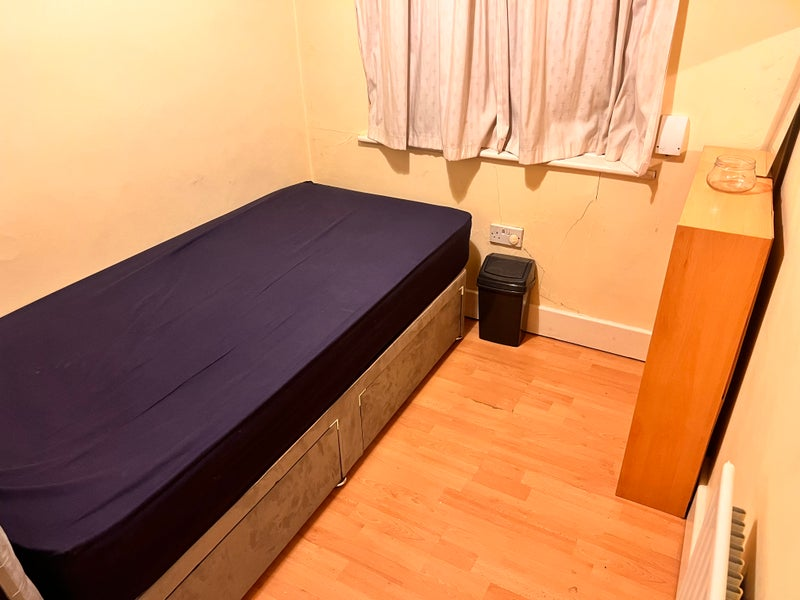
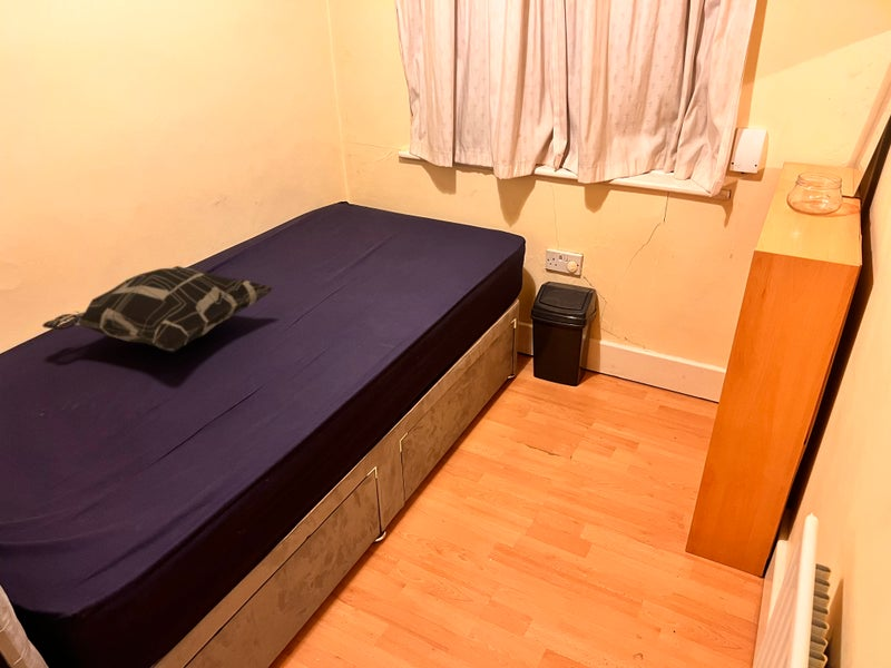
+ decorative pillow (164, 305)
